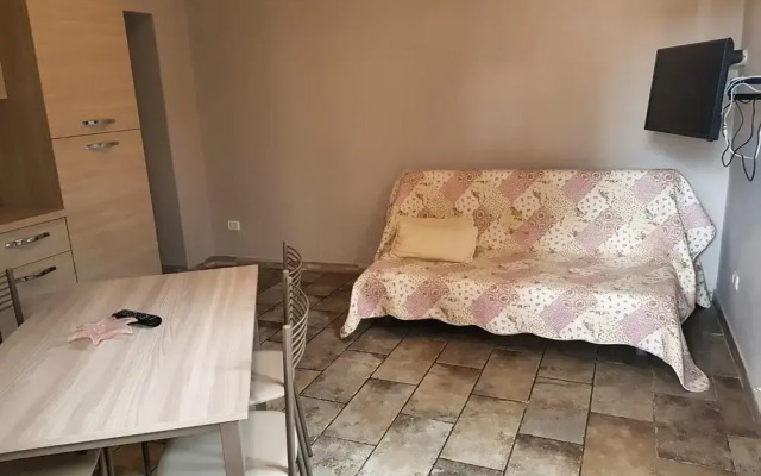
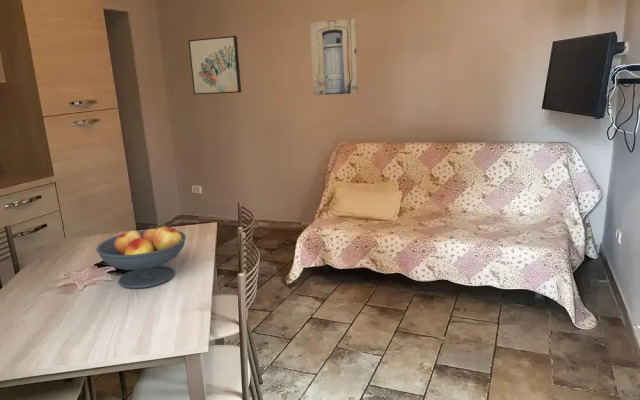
+ wall art (334, 58)
+ wall art (214, 66)
+ fruit bowl (144, 253)
